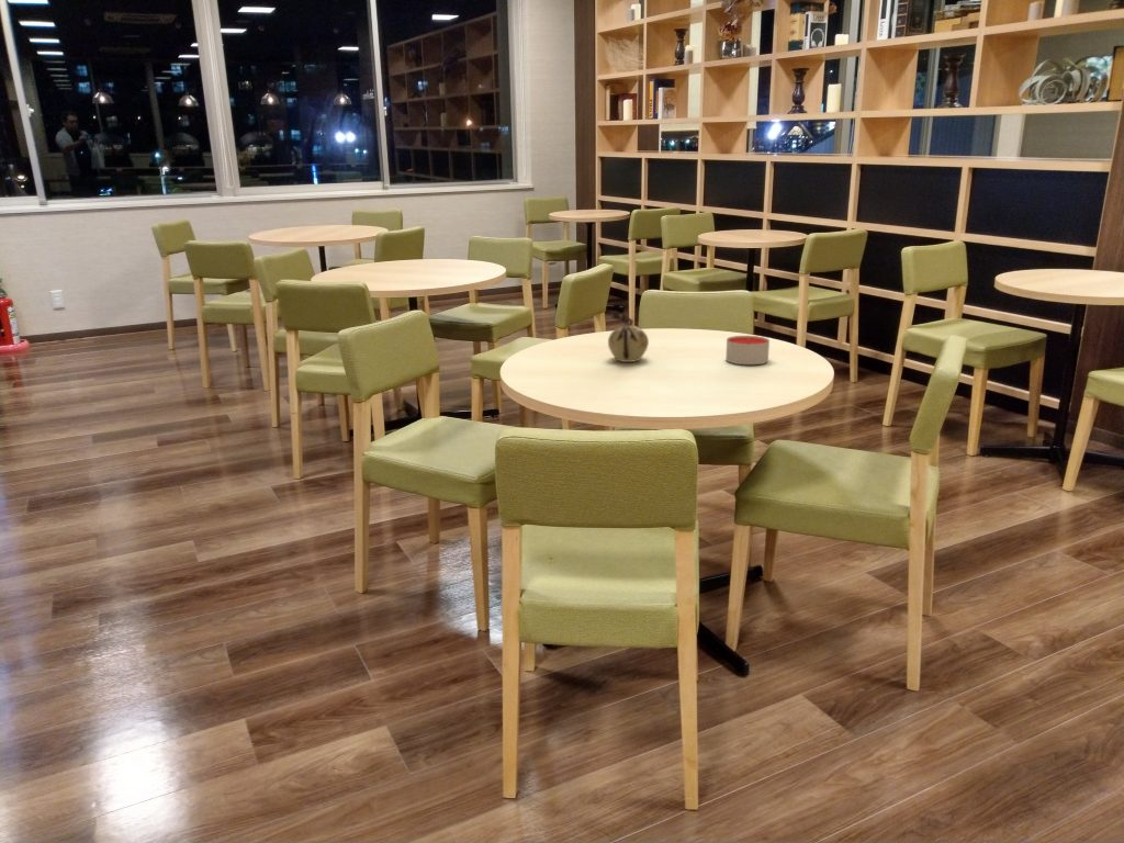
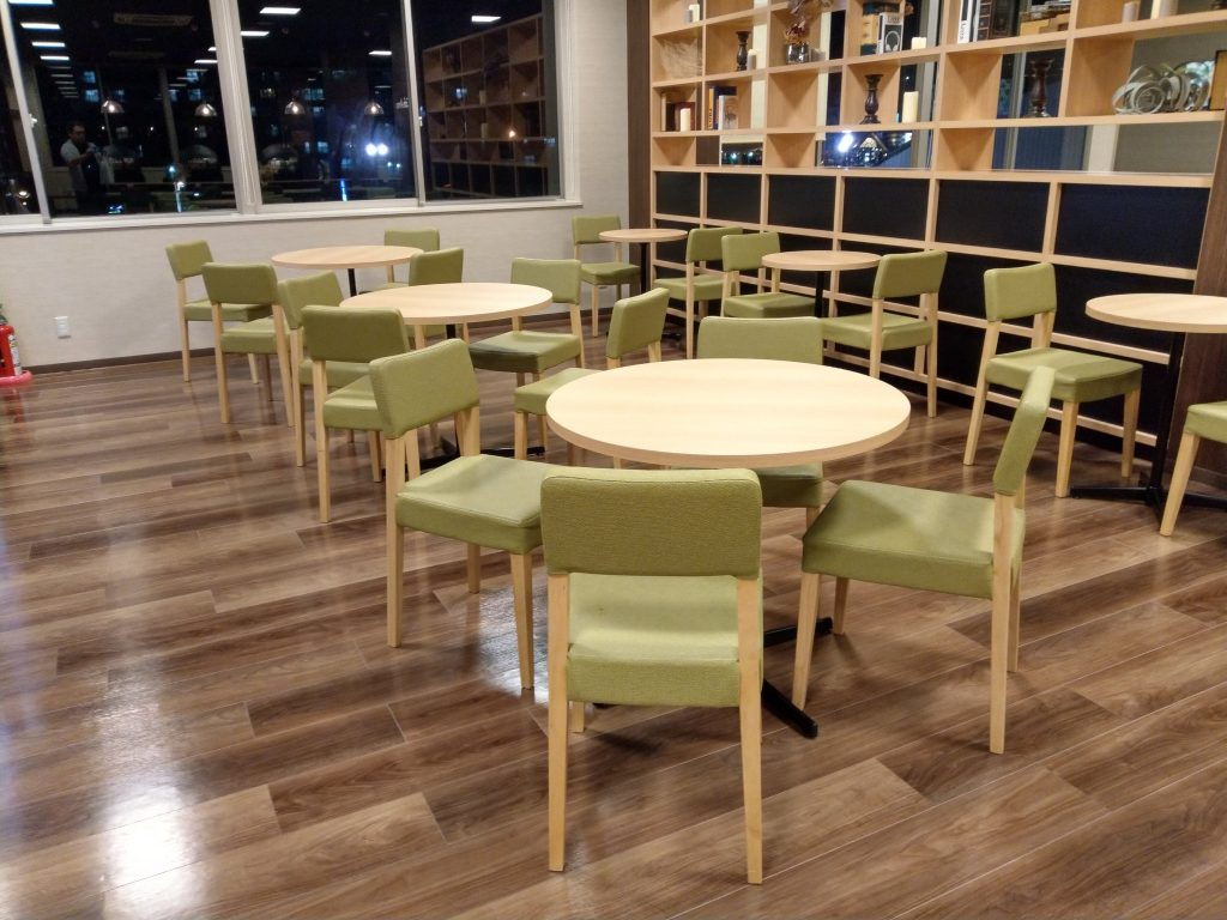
- candle (748, 349)
- teapot (628, 338)
